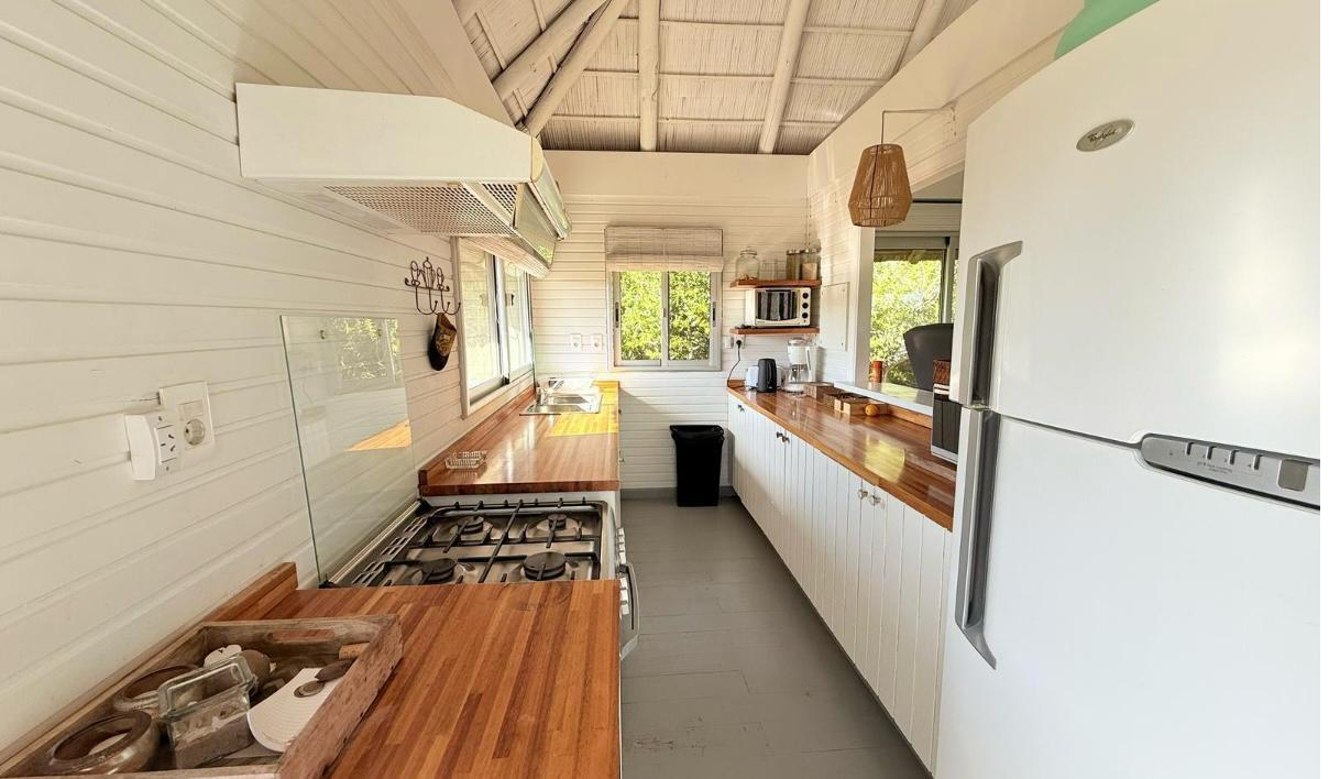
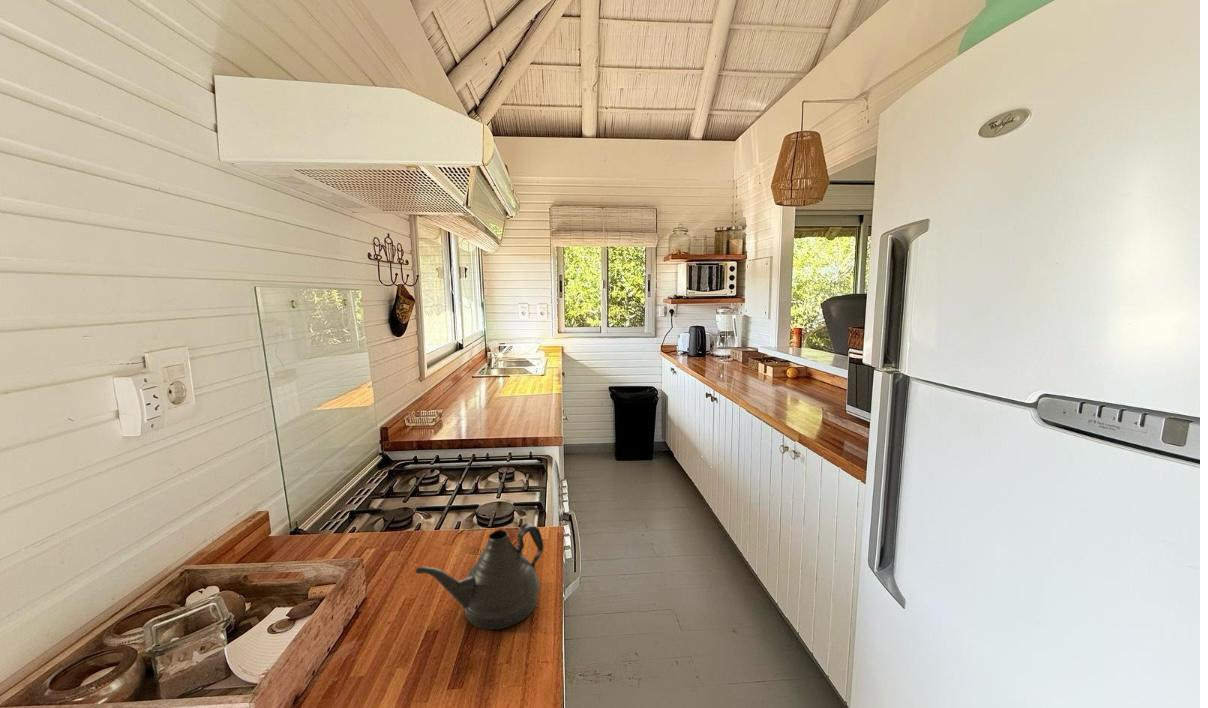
+ teapot (484, 575)
